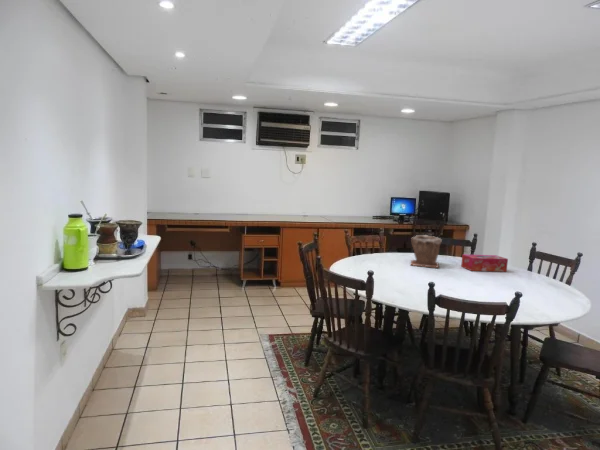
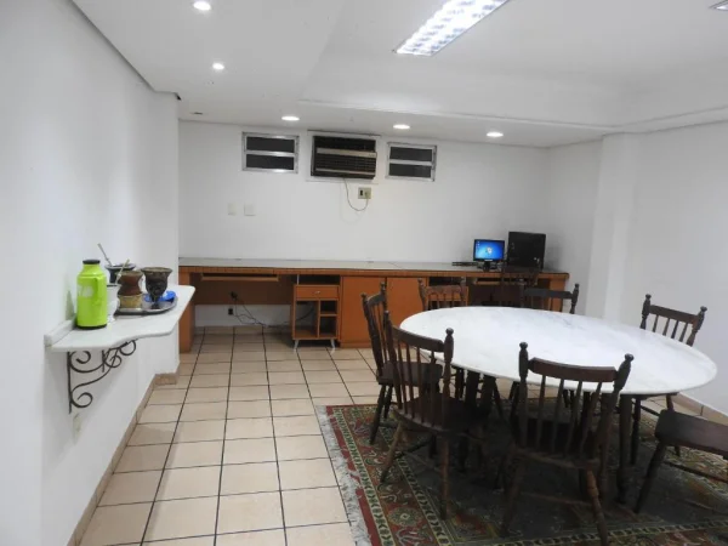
- tissue box (484, 262)
- plant pot (425, 250)
